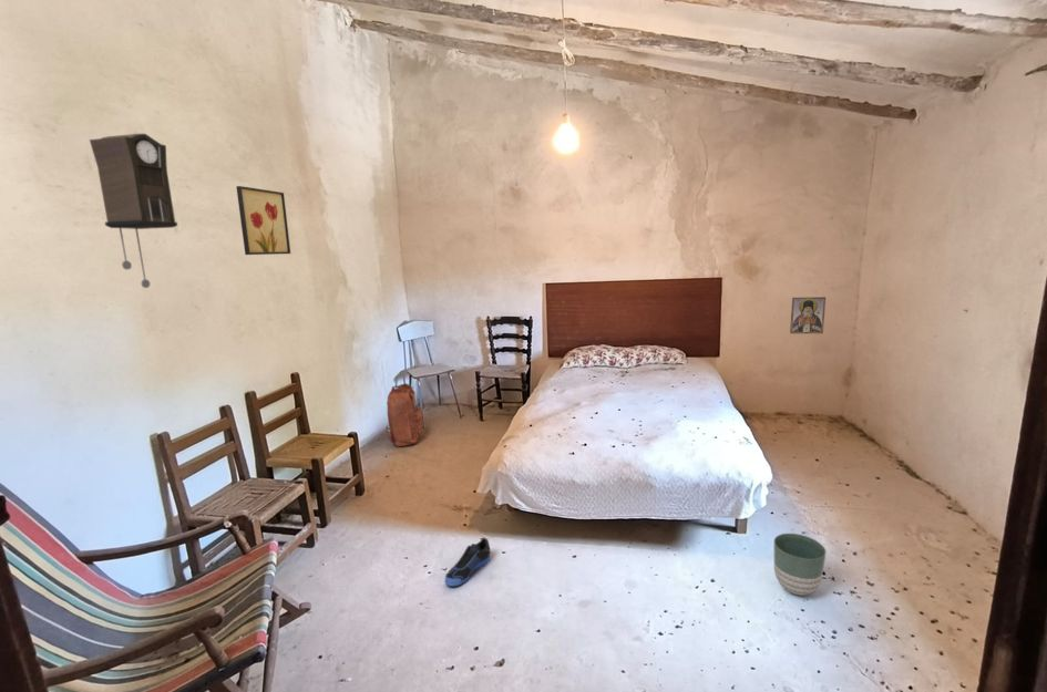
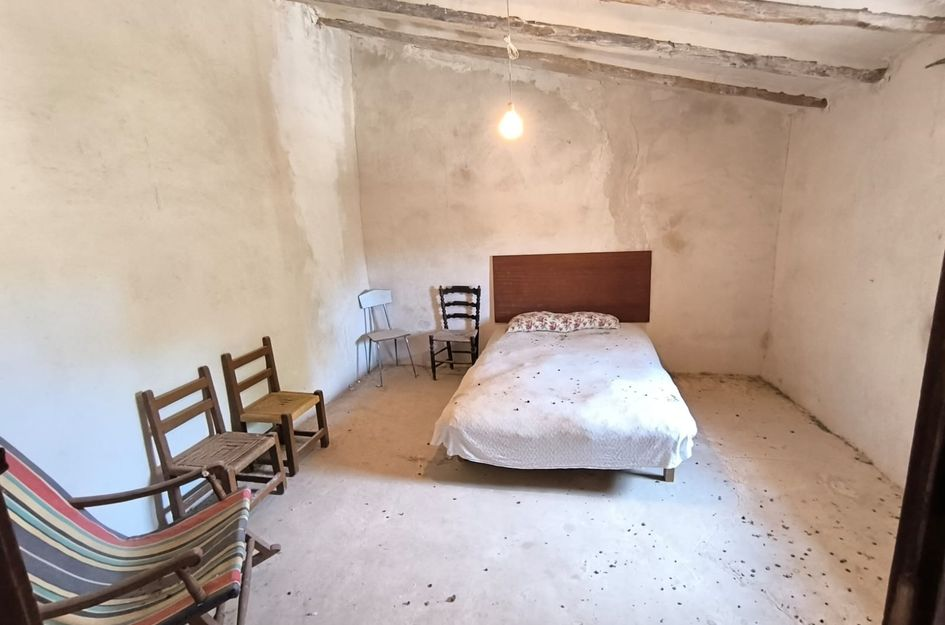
- pendulum clock (141, 213)
- sneaker (466, 560)
- backpack (401, 413)
- wall art (264, 221)
- religious icon (808, 316)
- planter (798, 567)
